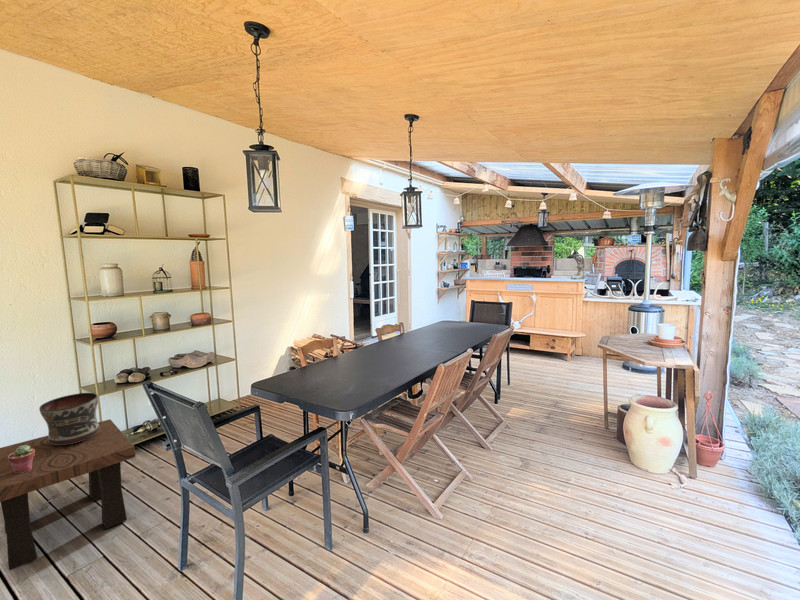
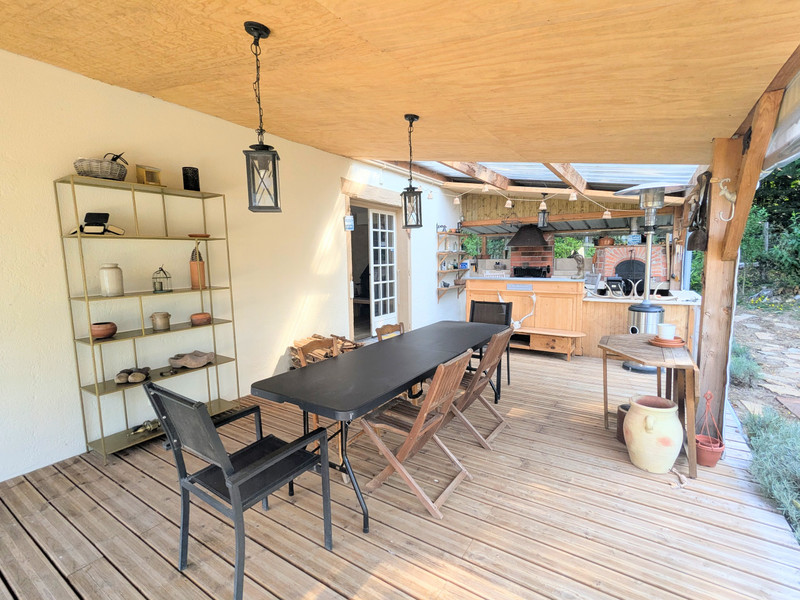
- potted succulent (22, 457)
- side table (61, 481)
- cup (71, 419)
